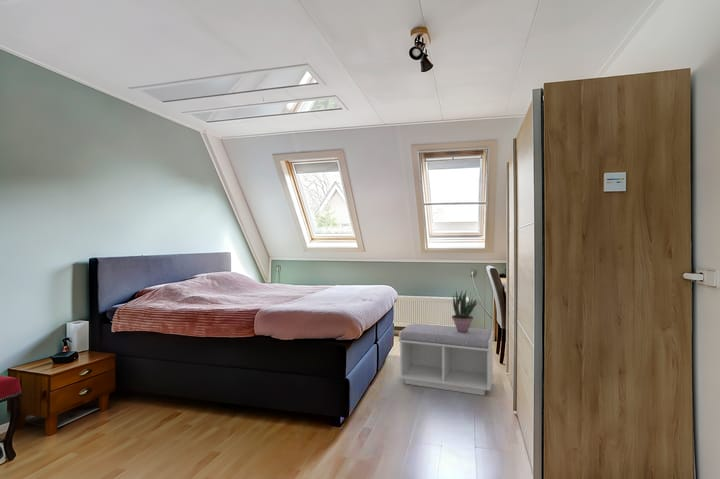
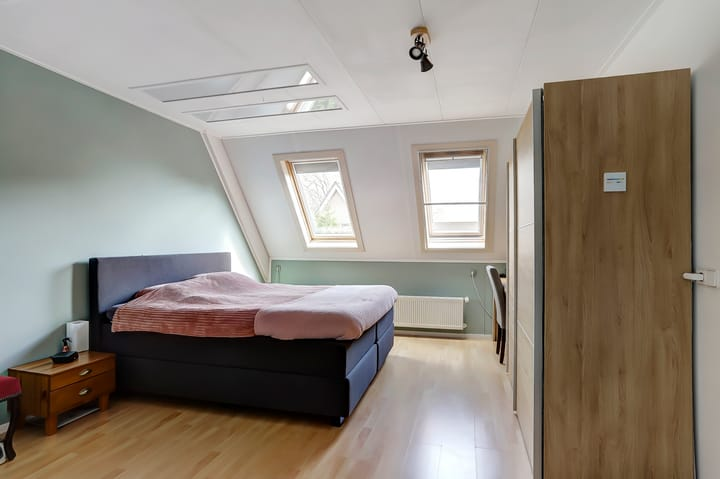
- potted plant (464, 310)
- bench (446, 355)
